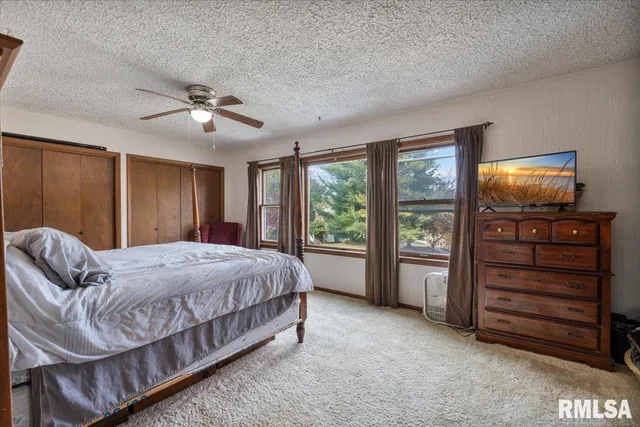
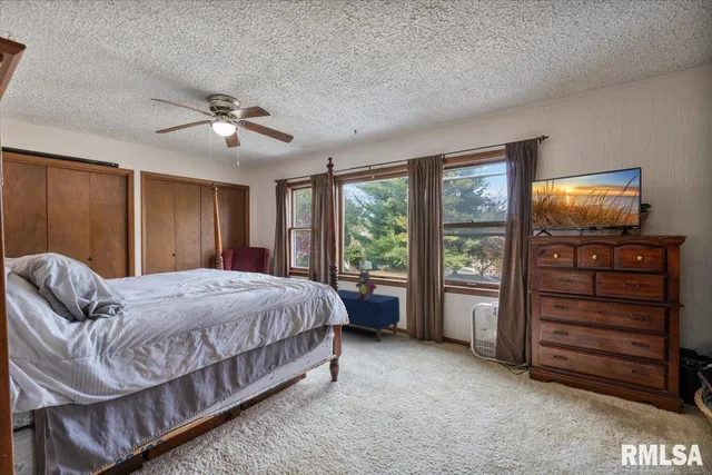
+ stuffed bear (365, 285)
+ bench (357, 313)
